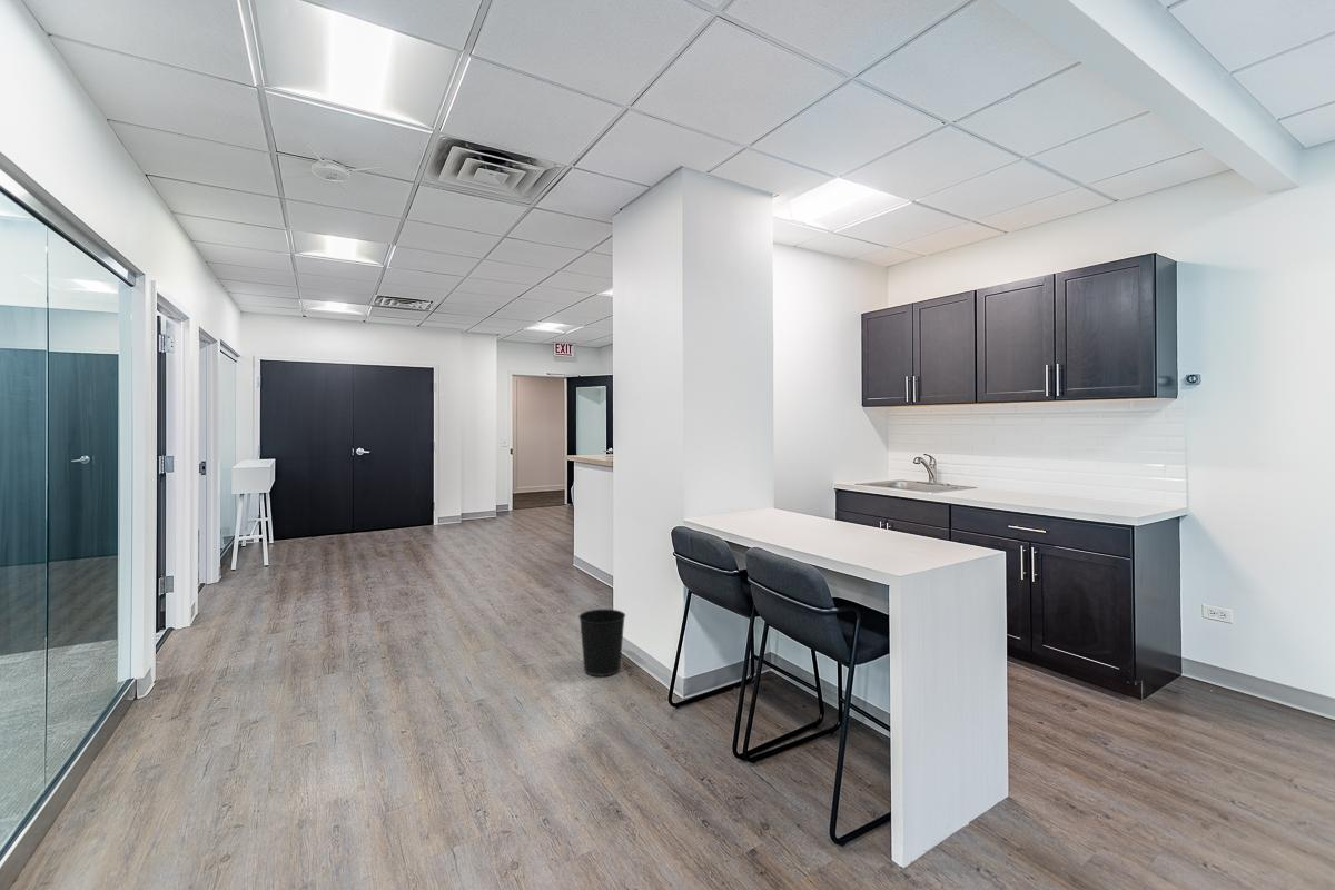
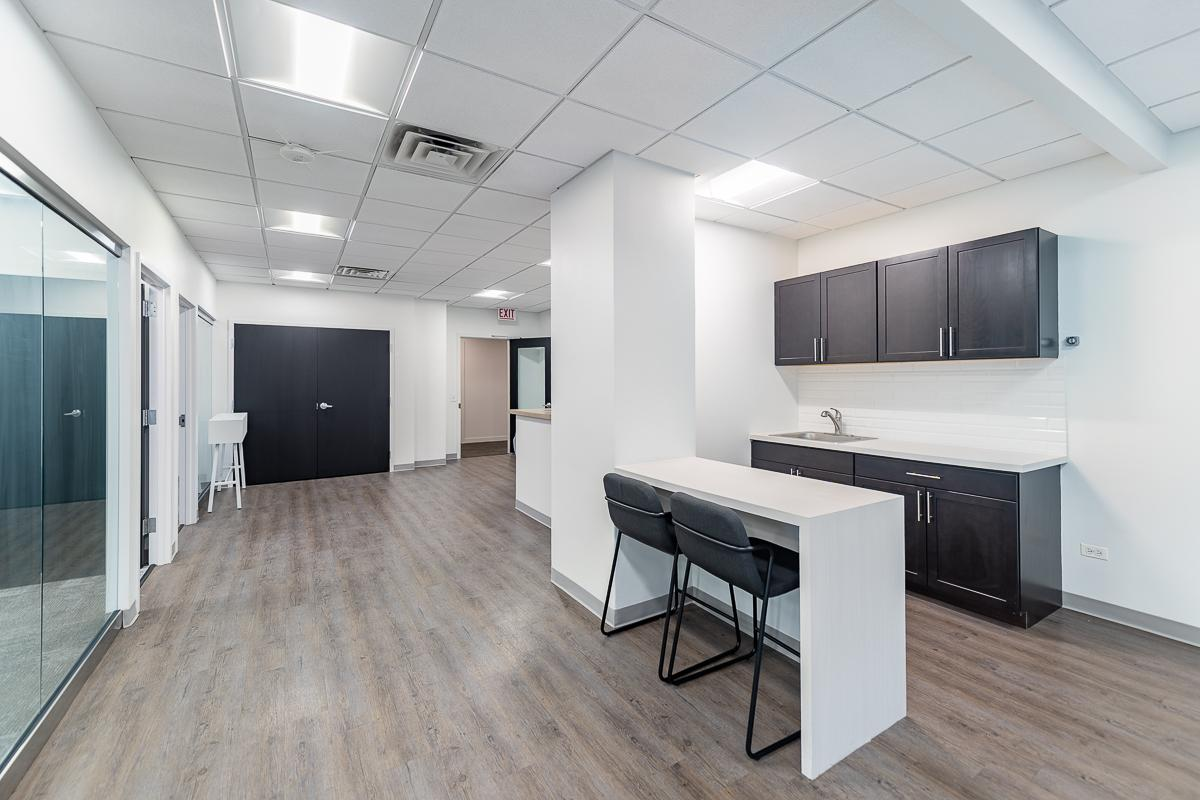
- wastebasket (602, 642)
